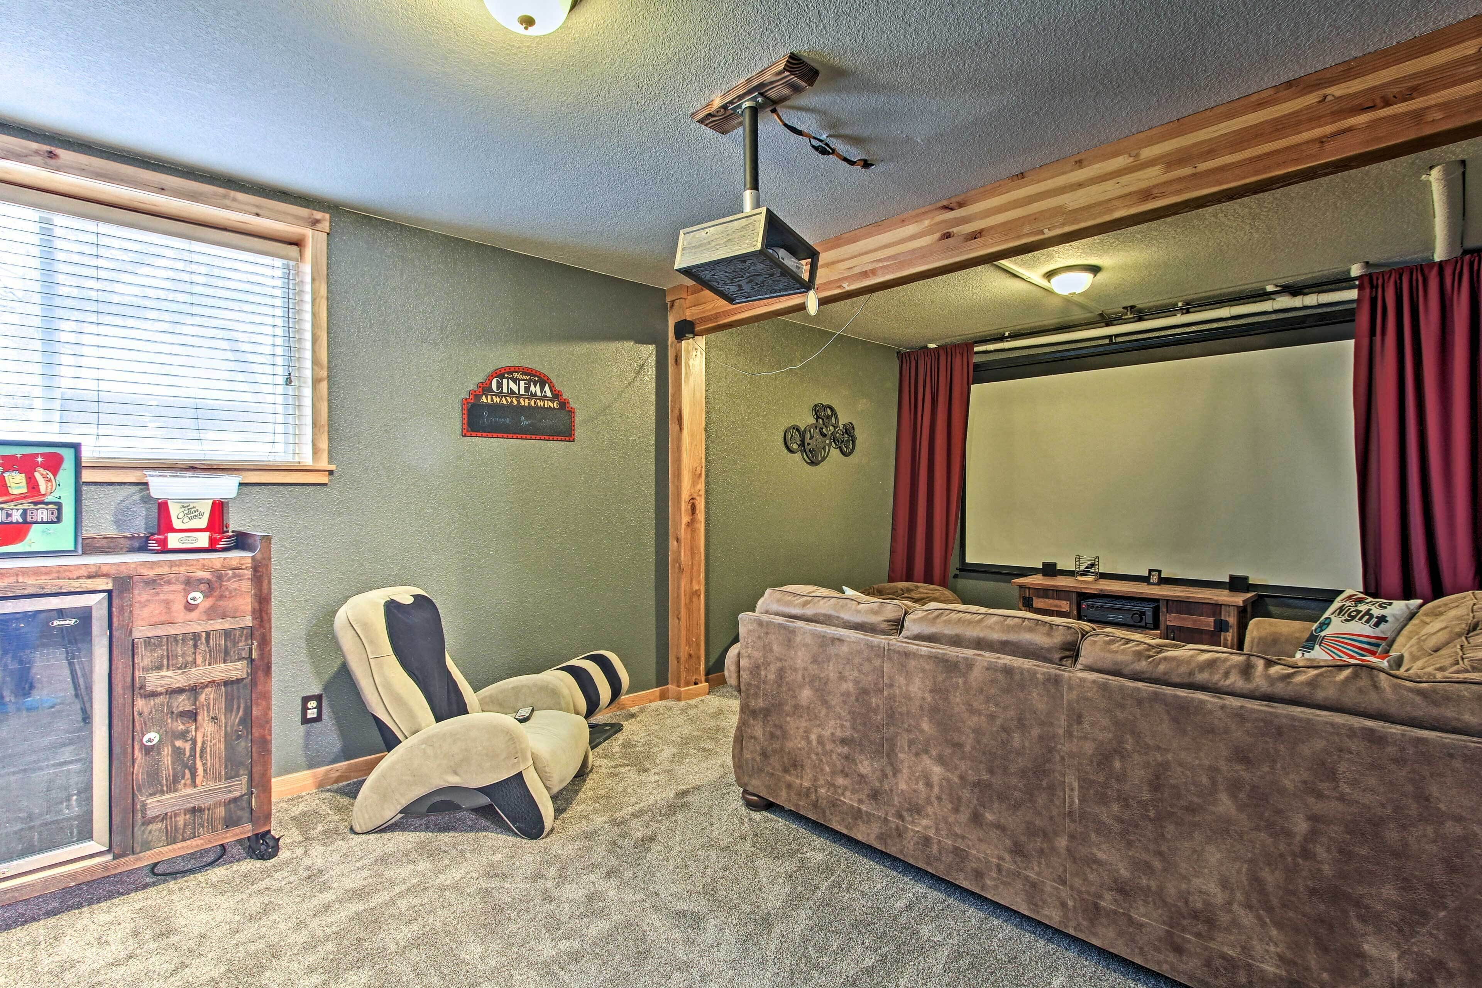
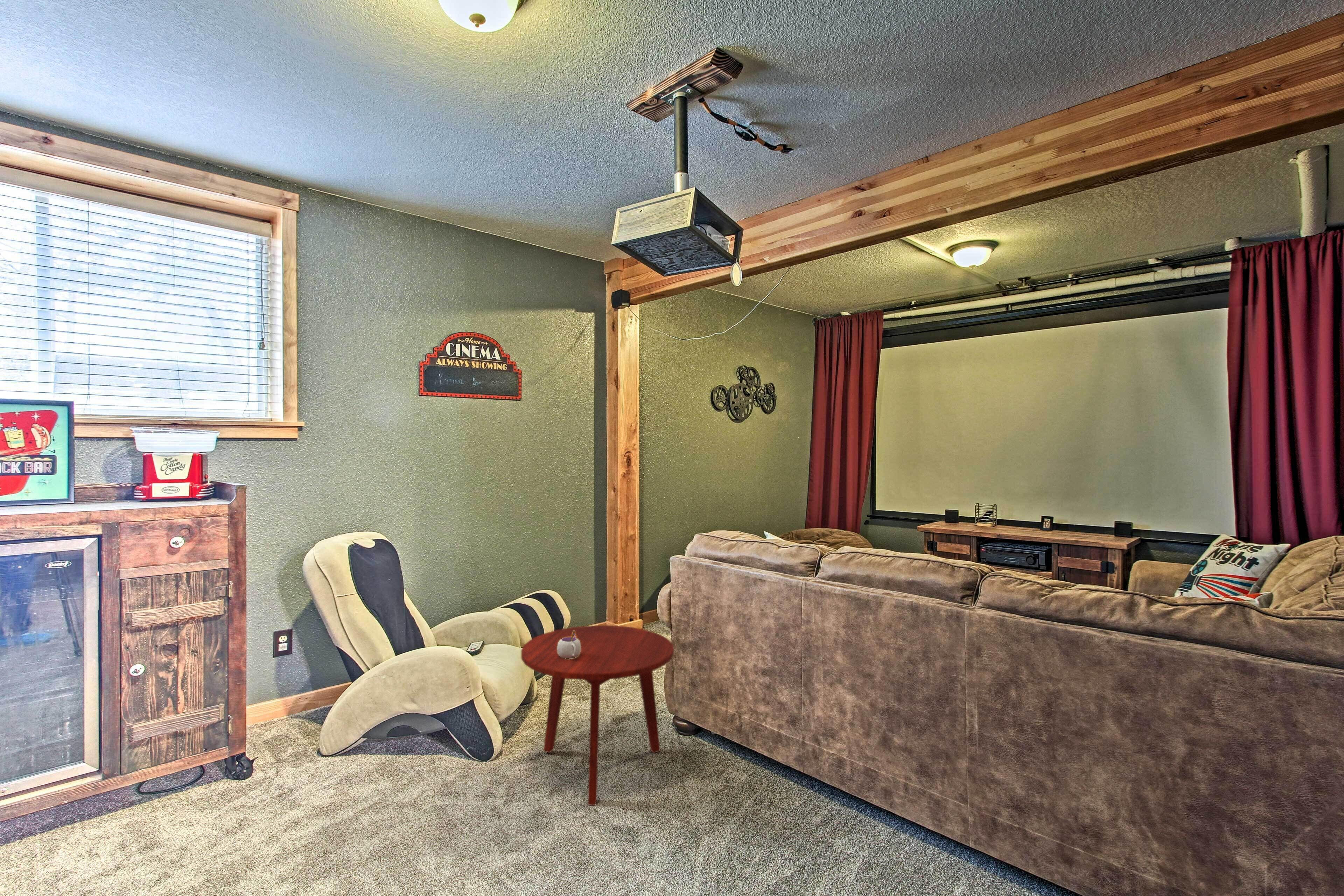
+ side table (597, 707)
+ mug (570, 642)
